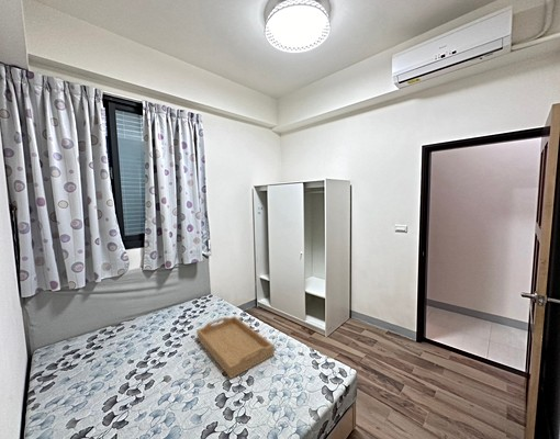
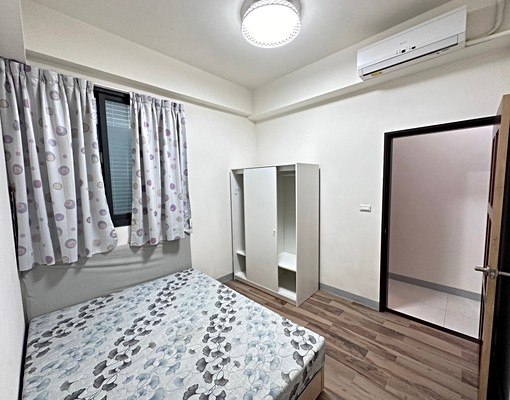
- serving tray (233, 340)
